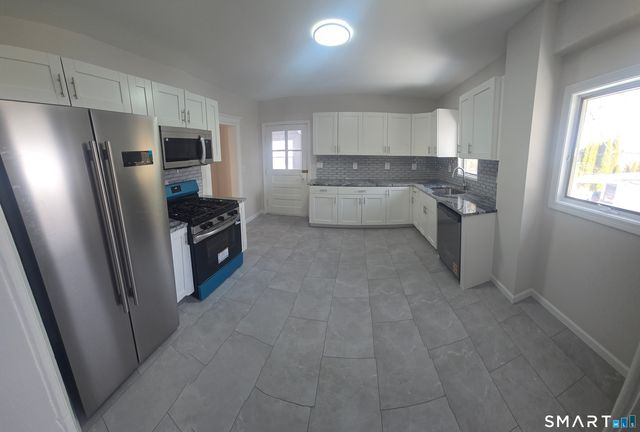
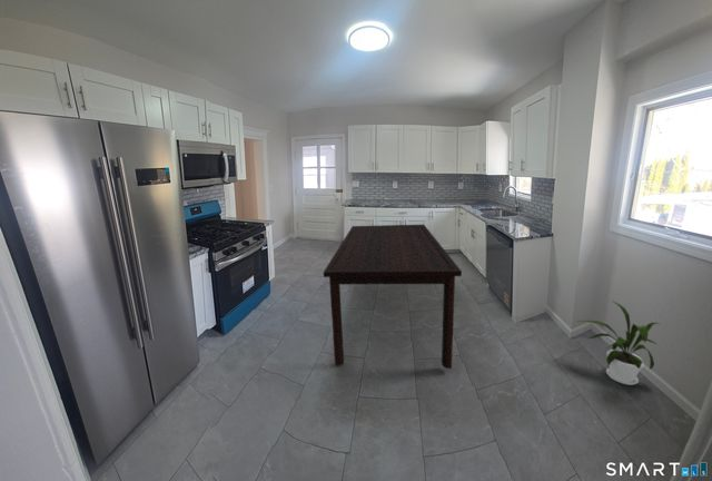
+ house plant (624, 344)
+ dining table (388, 277)
